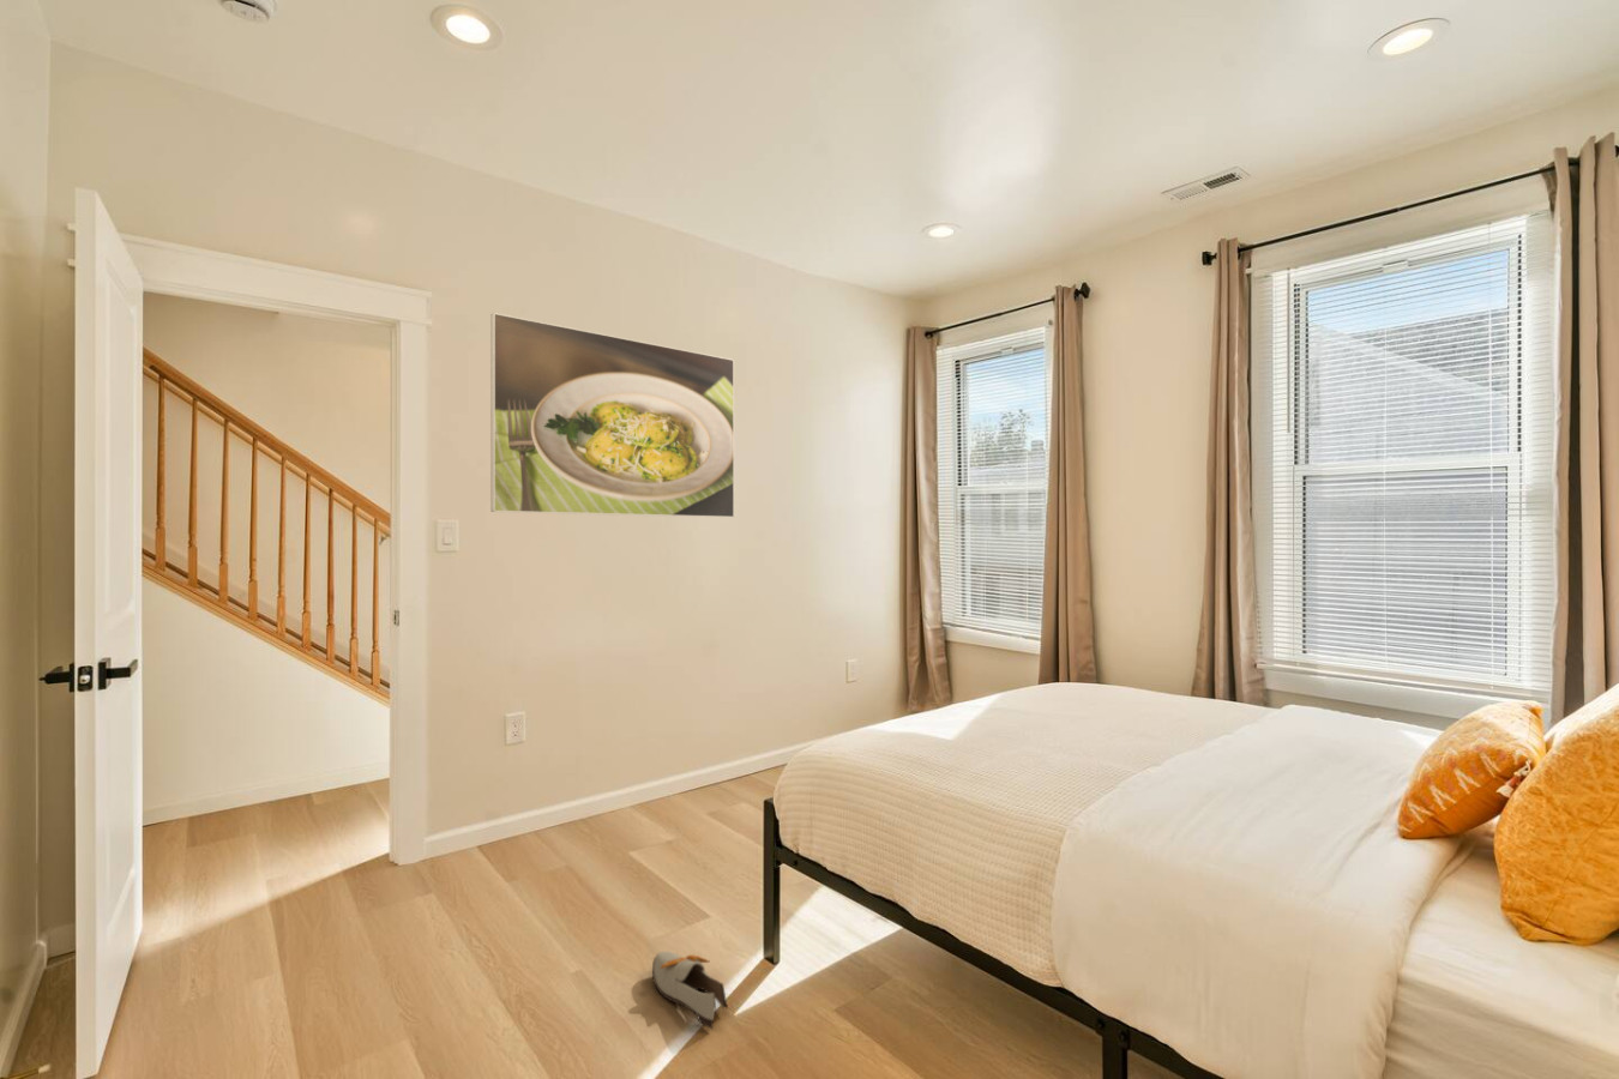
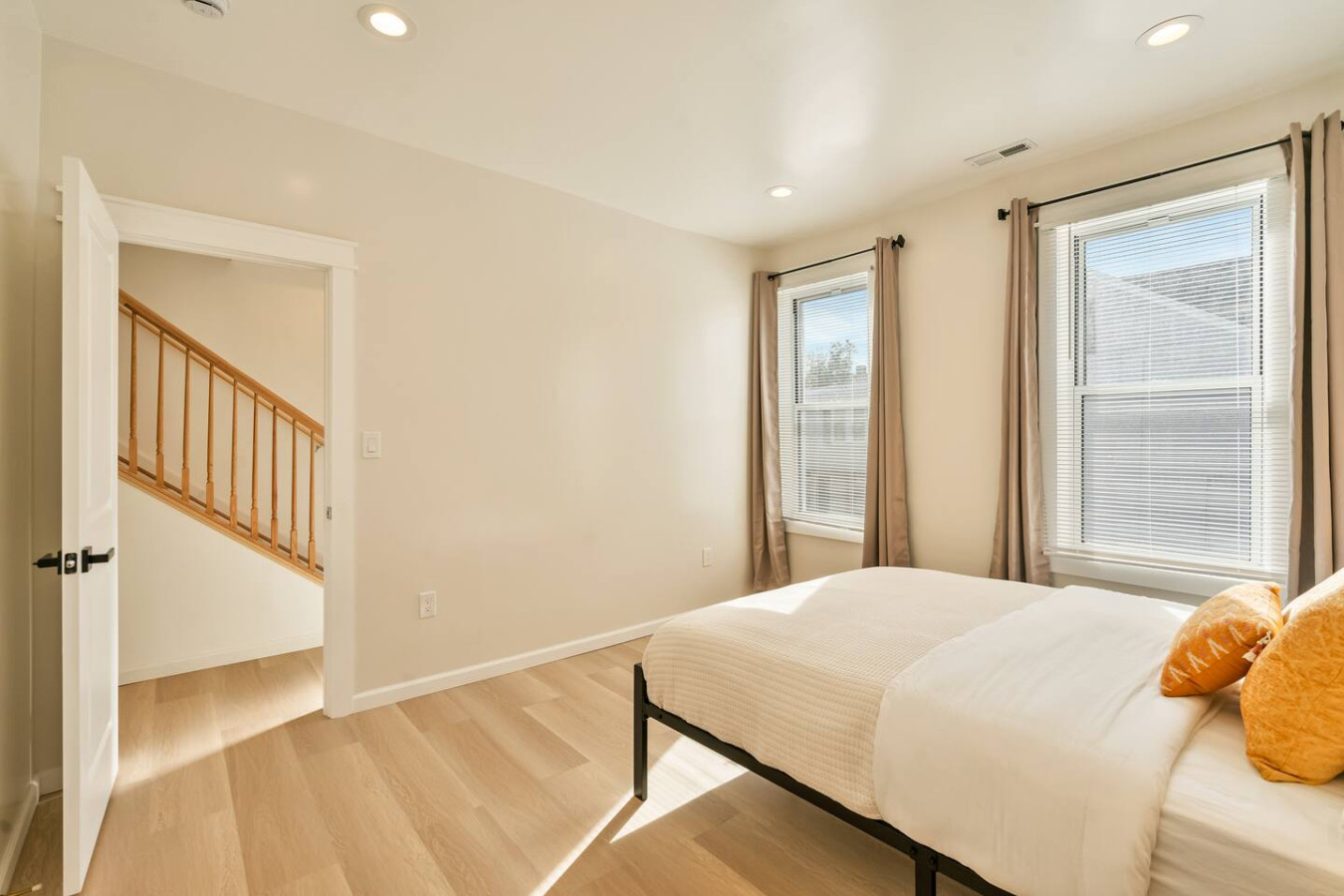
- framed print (625, 426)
- shoe (695, 974)
